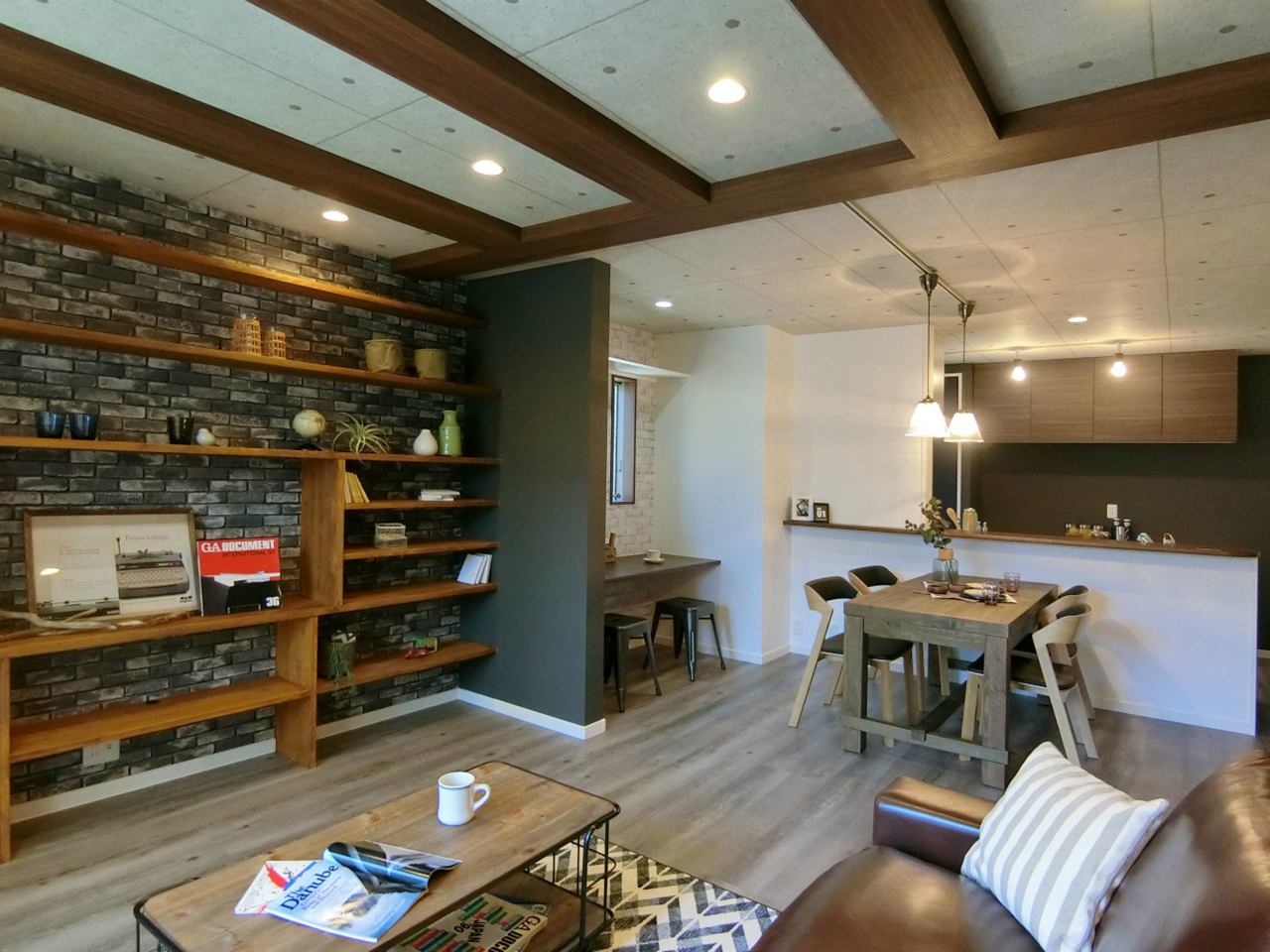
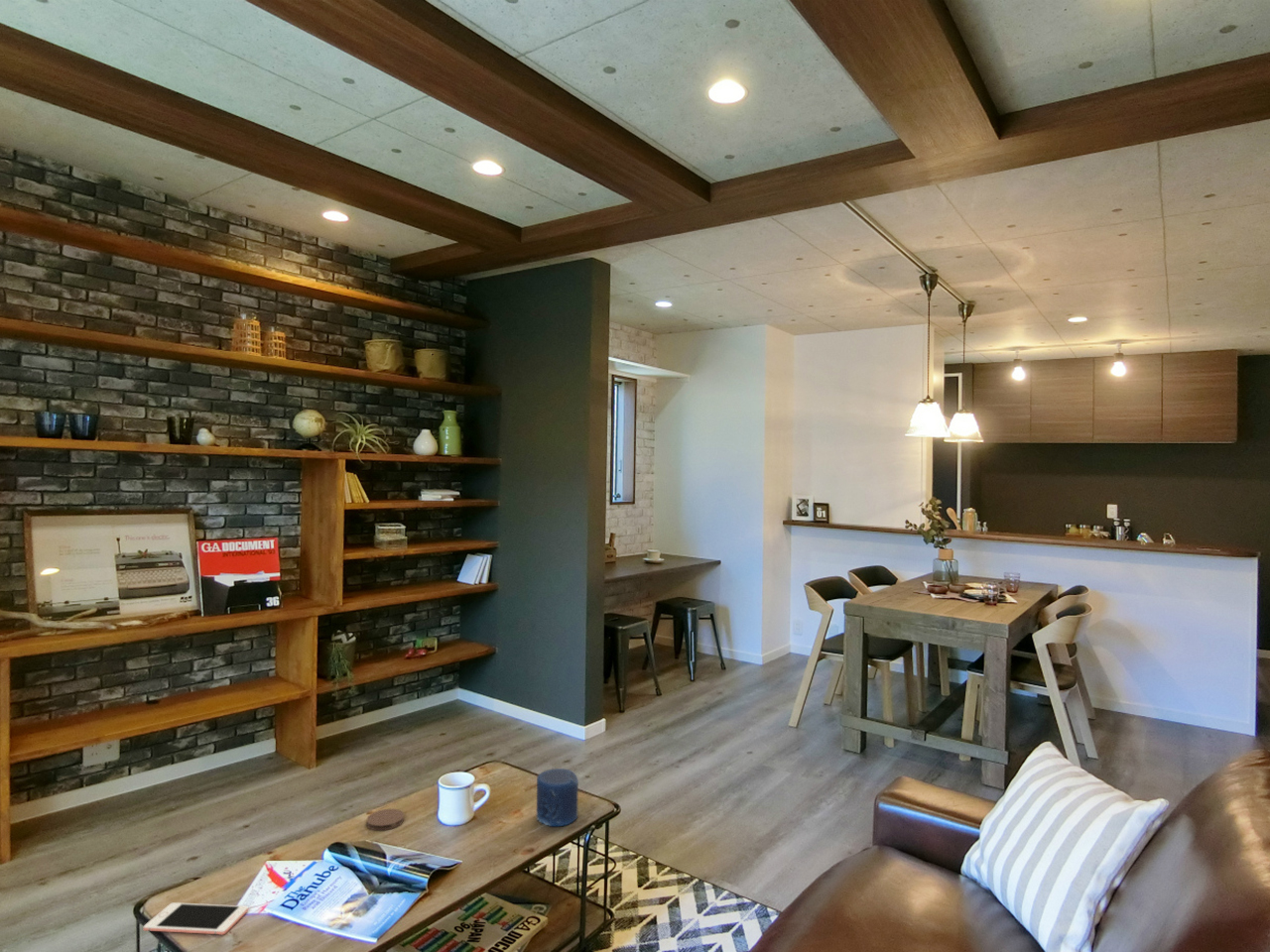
+ cell phone (196, 918)
+ candle (557, 796)
+ coaster (385, 819)
